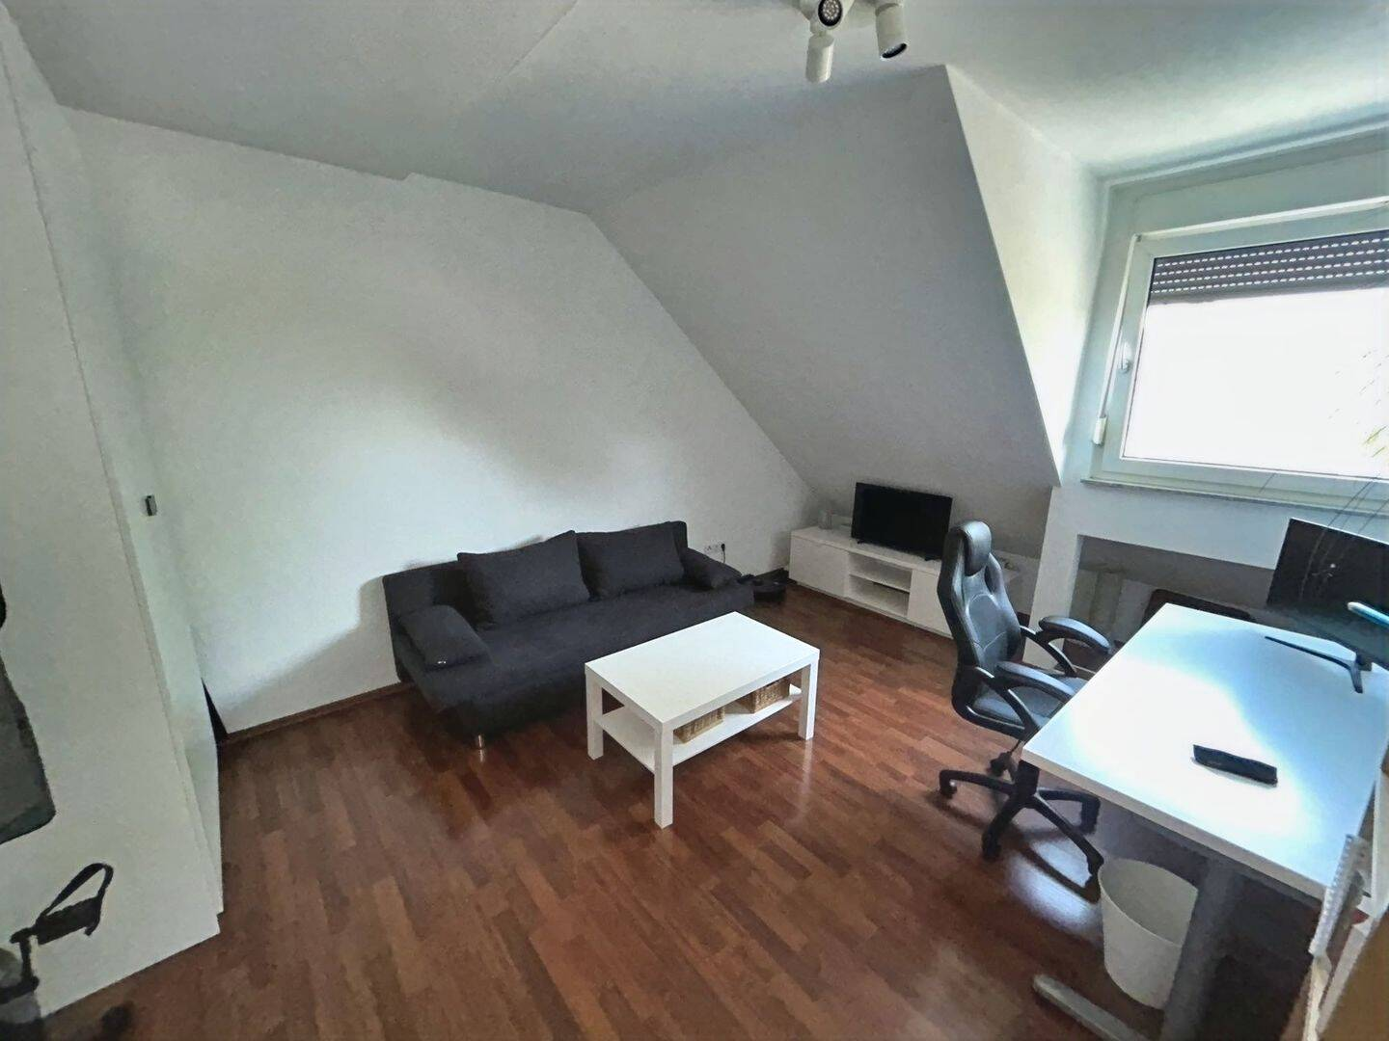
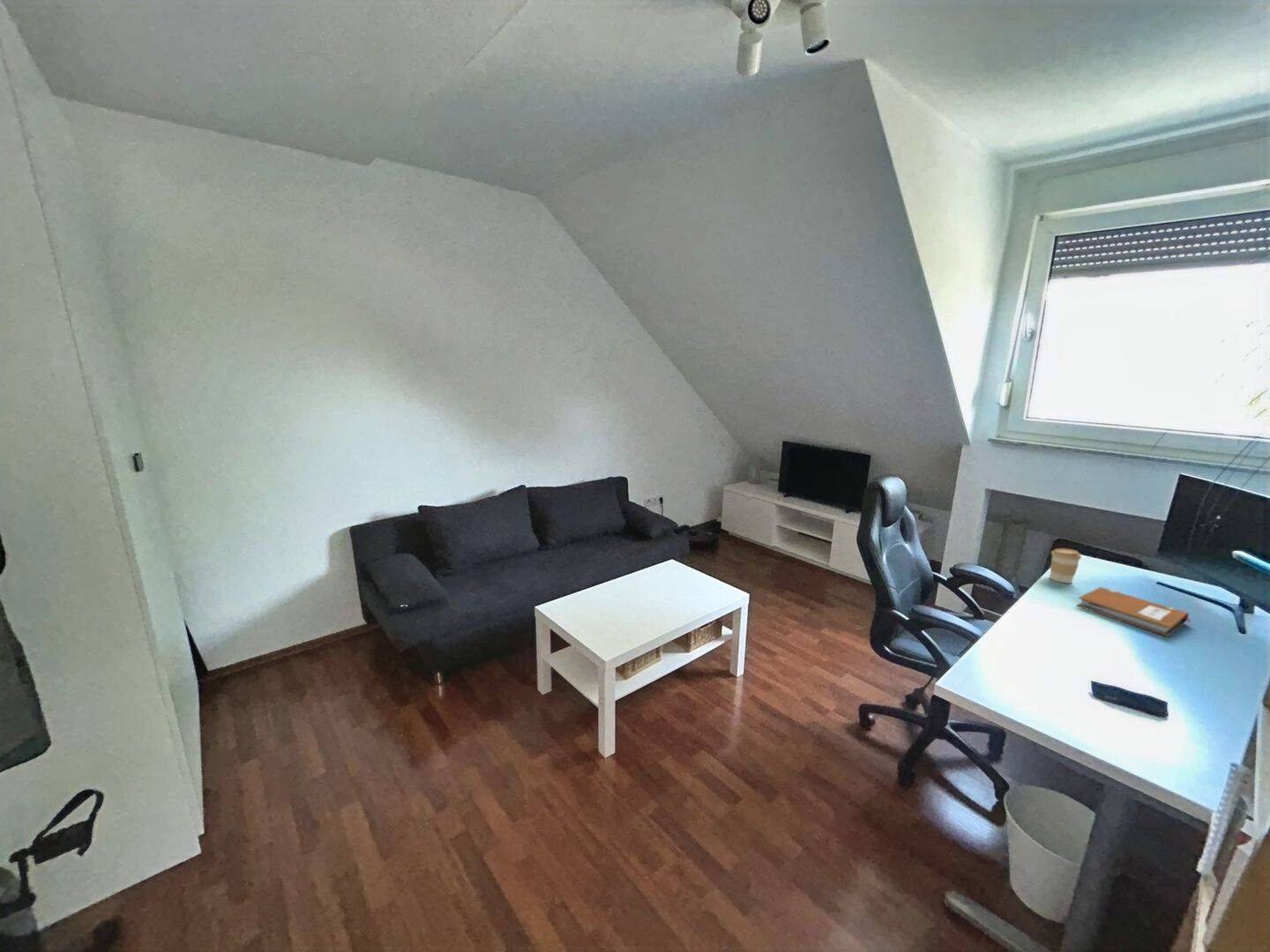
+ notebook (1133, 609)
+ coffee cup (1064, 564)
